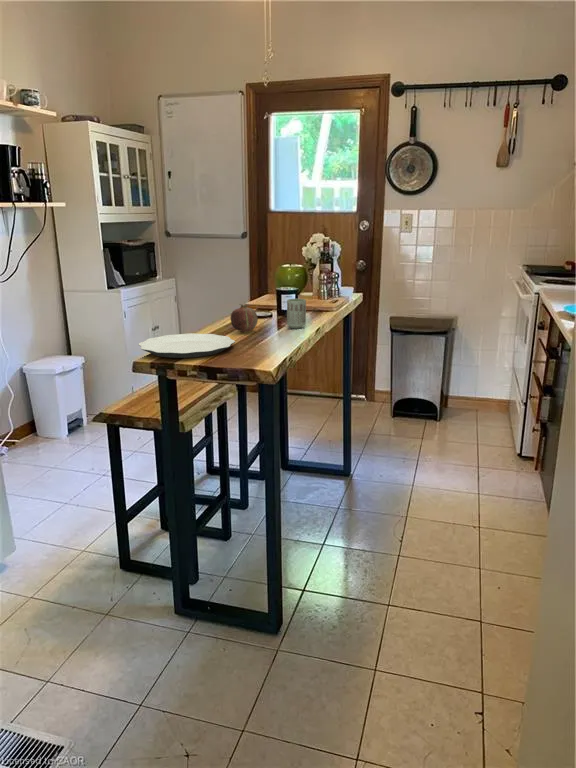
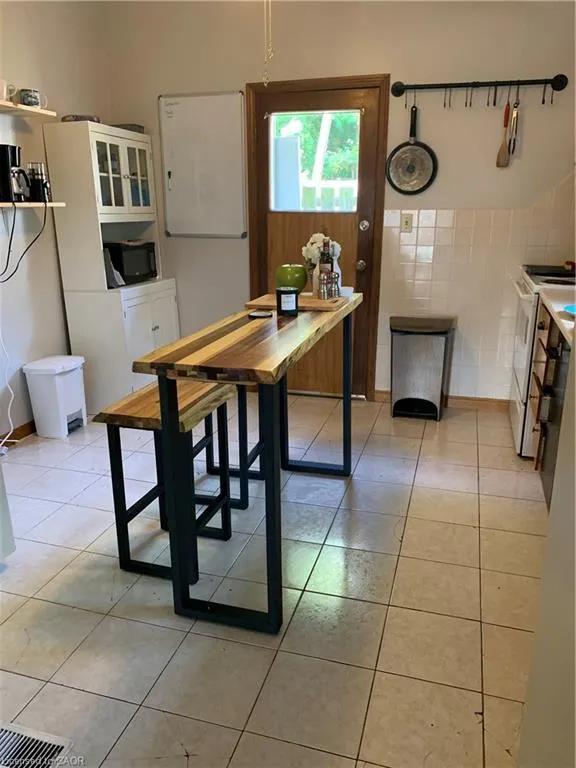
- plate (187, 345)
- fruit (244, 317)
- cup (296, 313)
